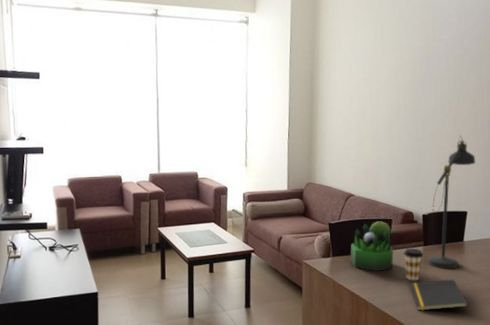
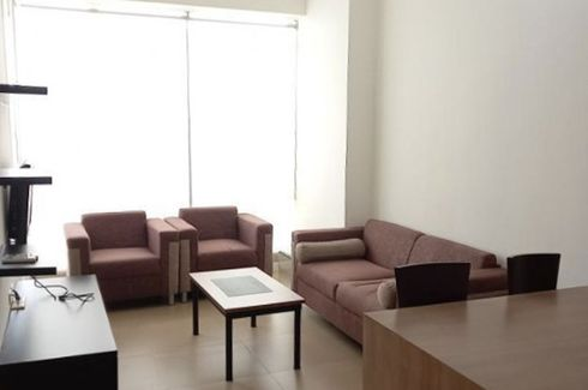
- notepad (436, 294)
- desk lamp (447, 199)
- plant (372, 243)
- coffee cup (413, 264)
